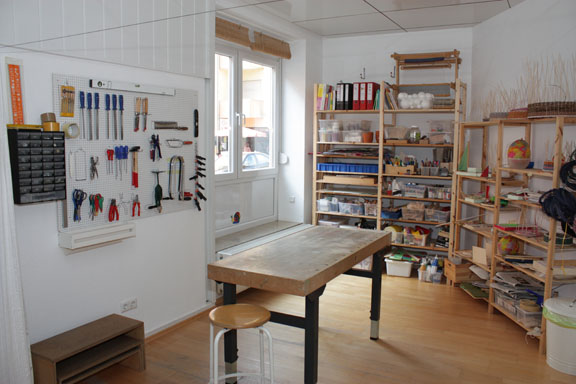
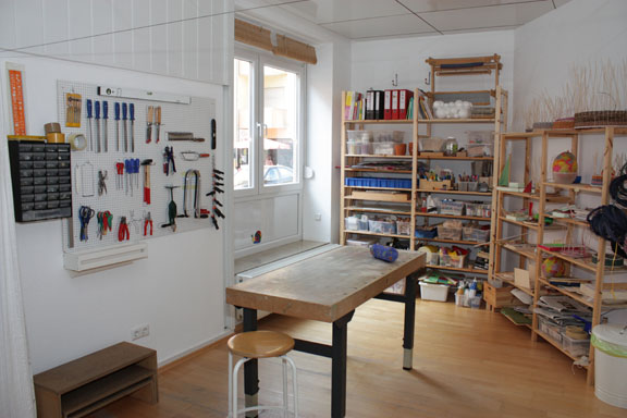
+ pencil case (383, 251)
